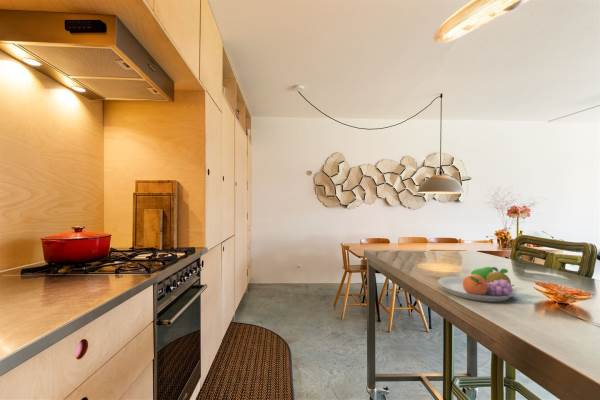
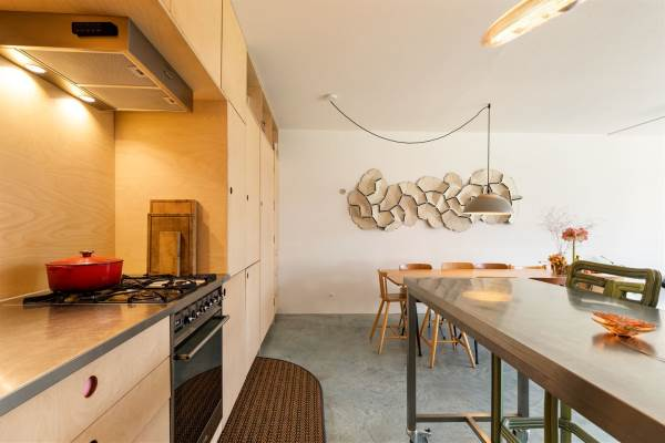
- fruit bowl (477, 278)
